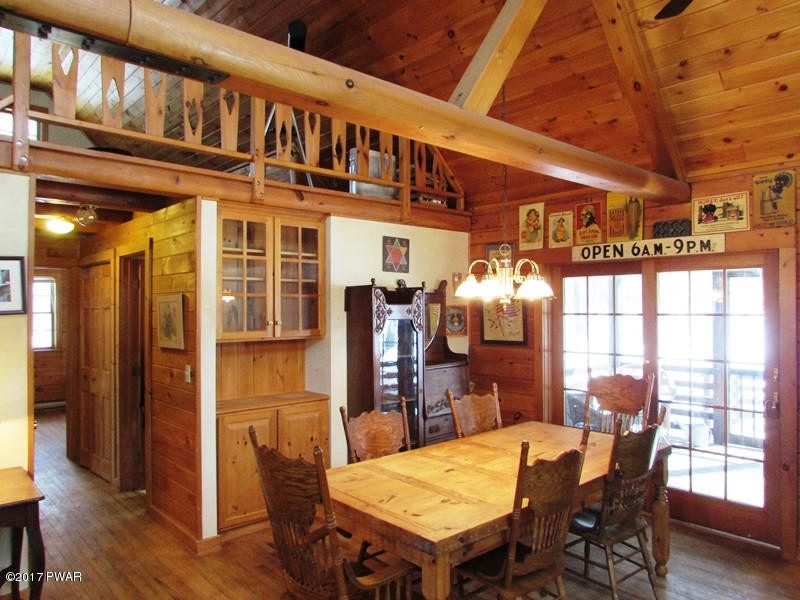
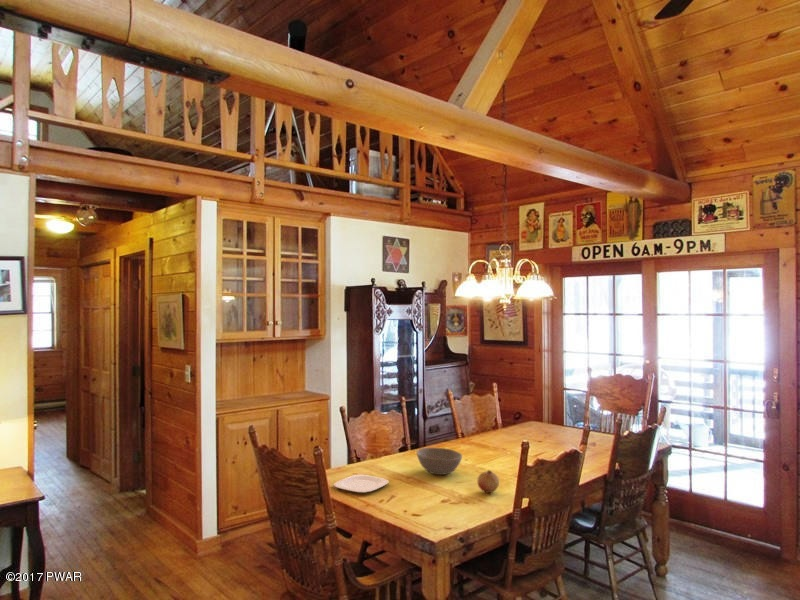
+ bowl (439, 462)
+ fruit (488, 480)
+ plate (361, 484)
